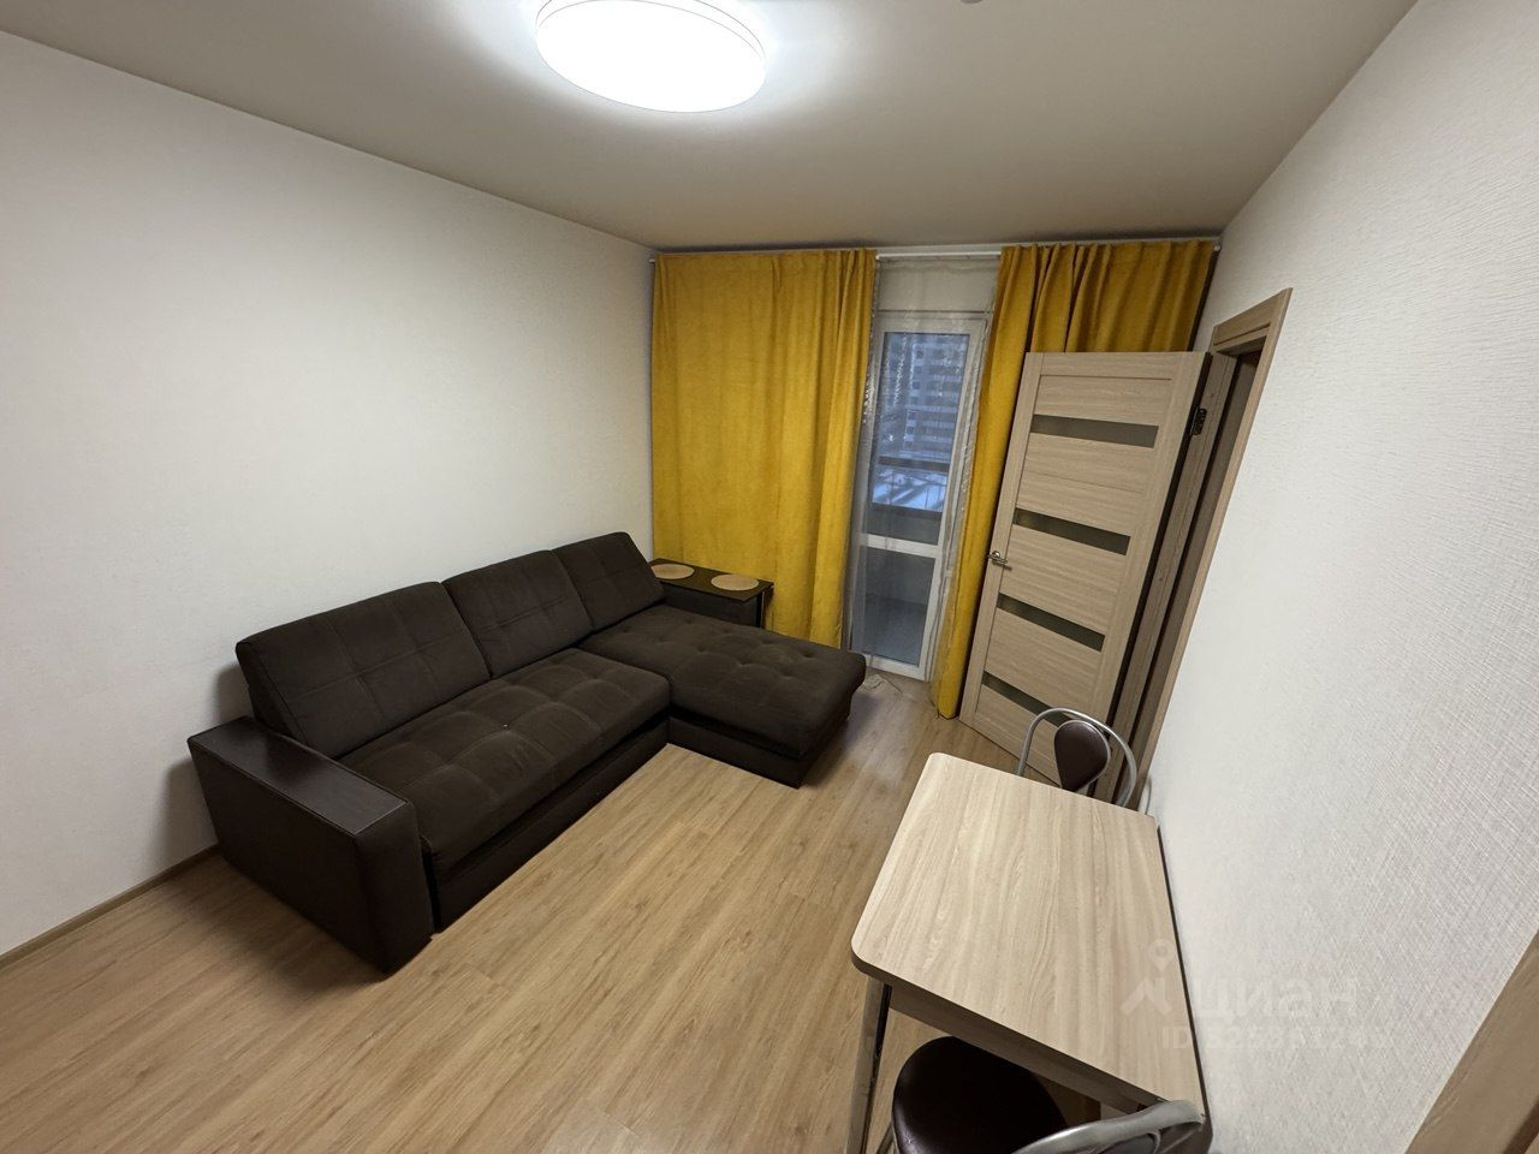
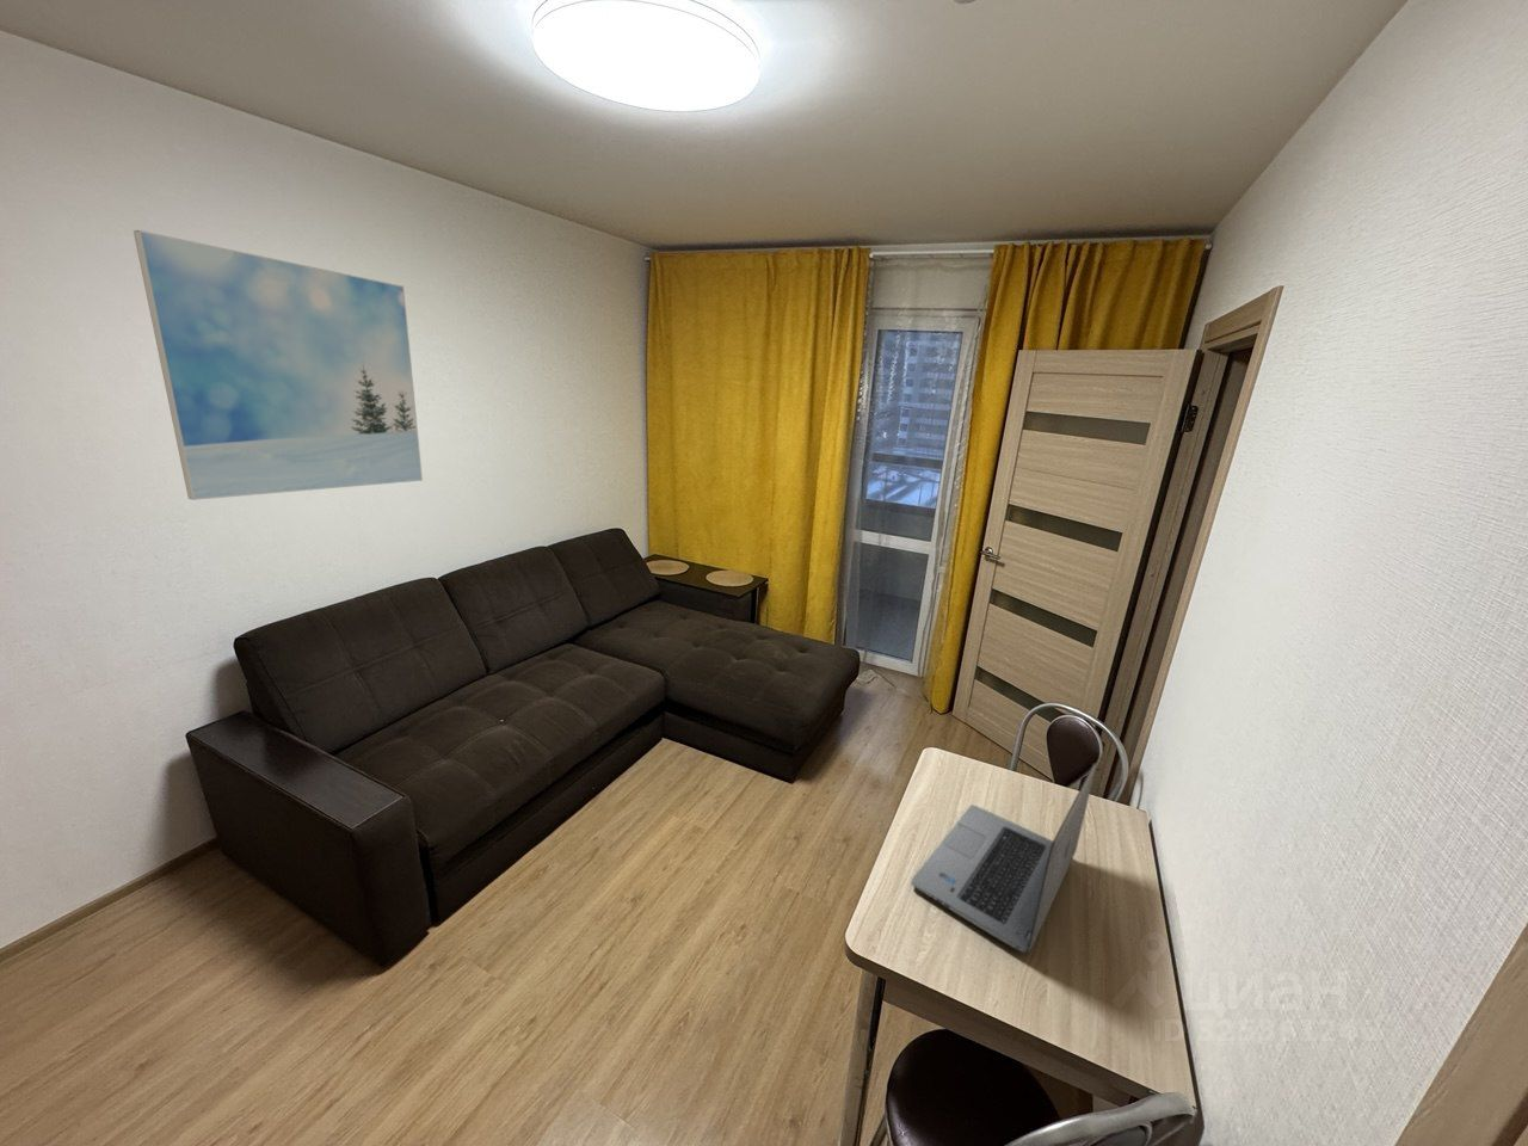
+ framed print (307, 380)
+ laptop (1003, 825)
